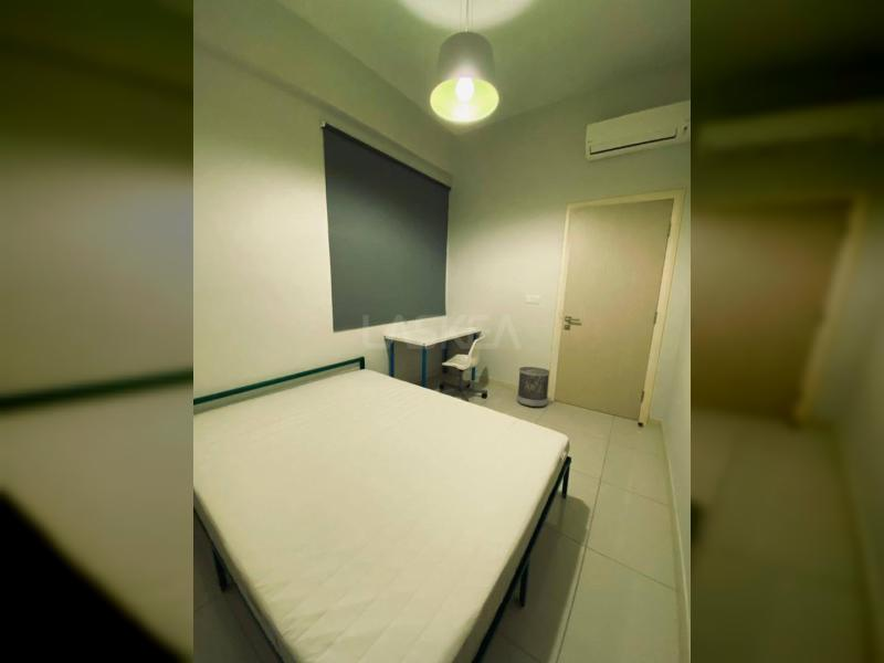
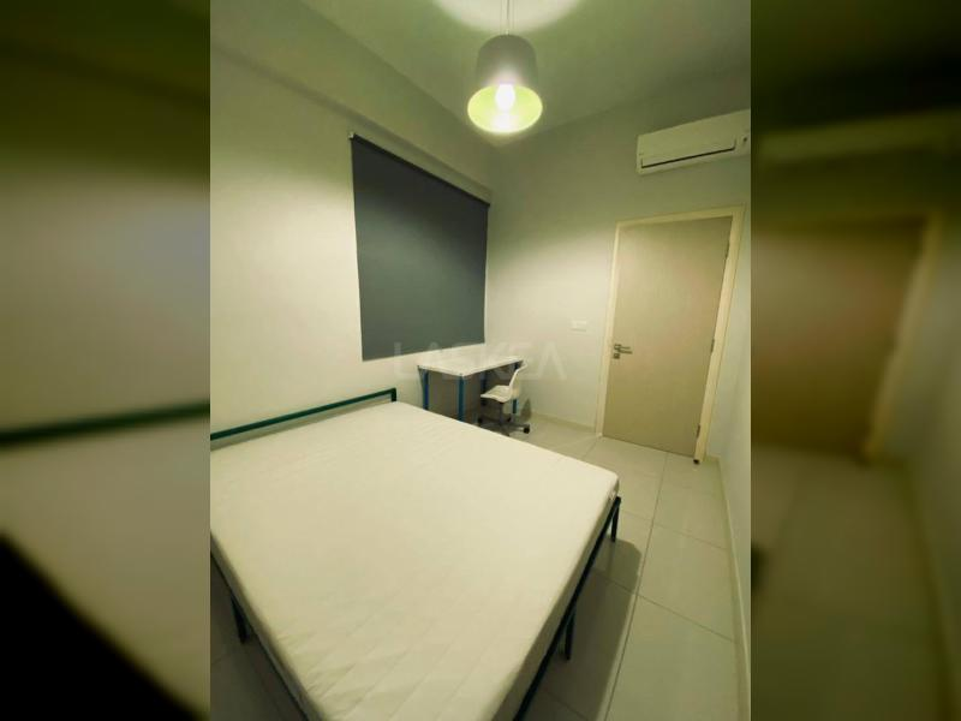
- wastebasket (533, 385)
